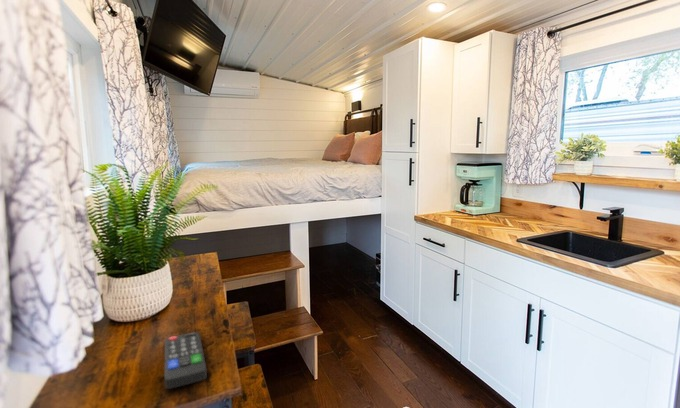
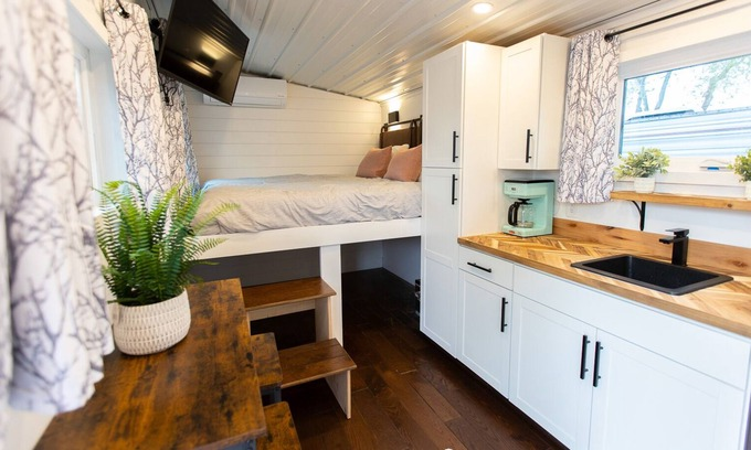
- remote control (184, 356)
